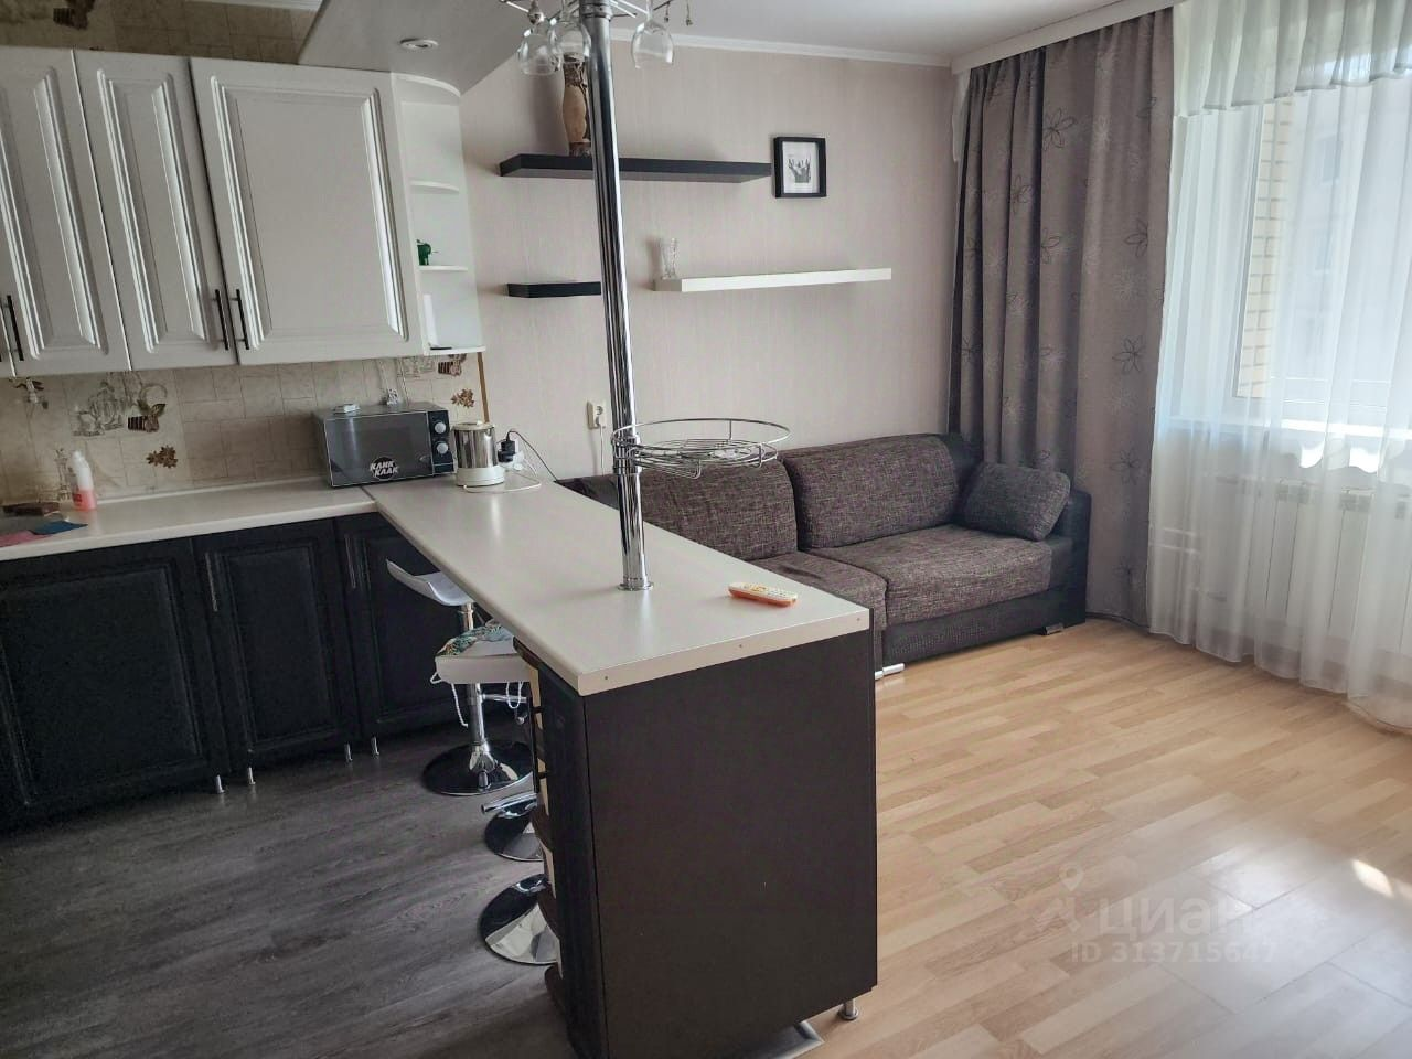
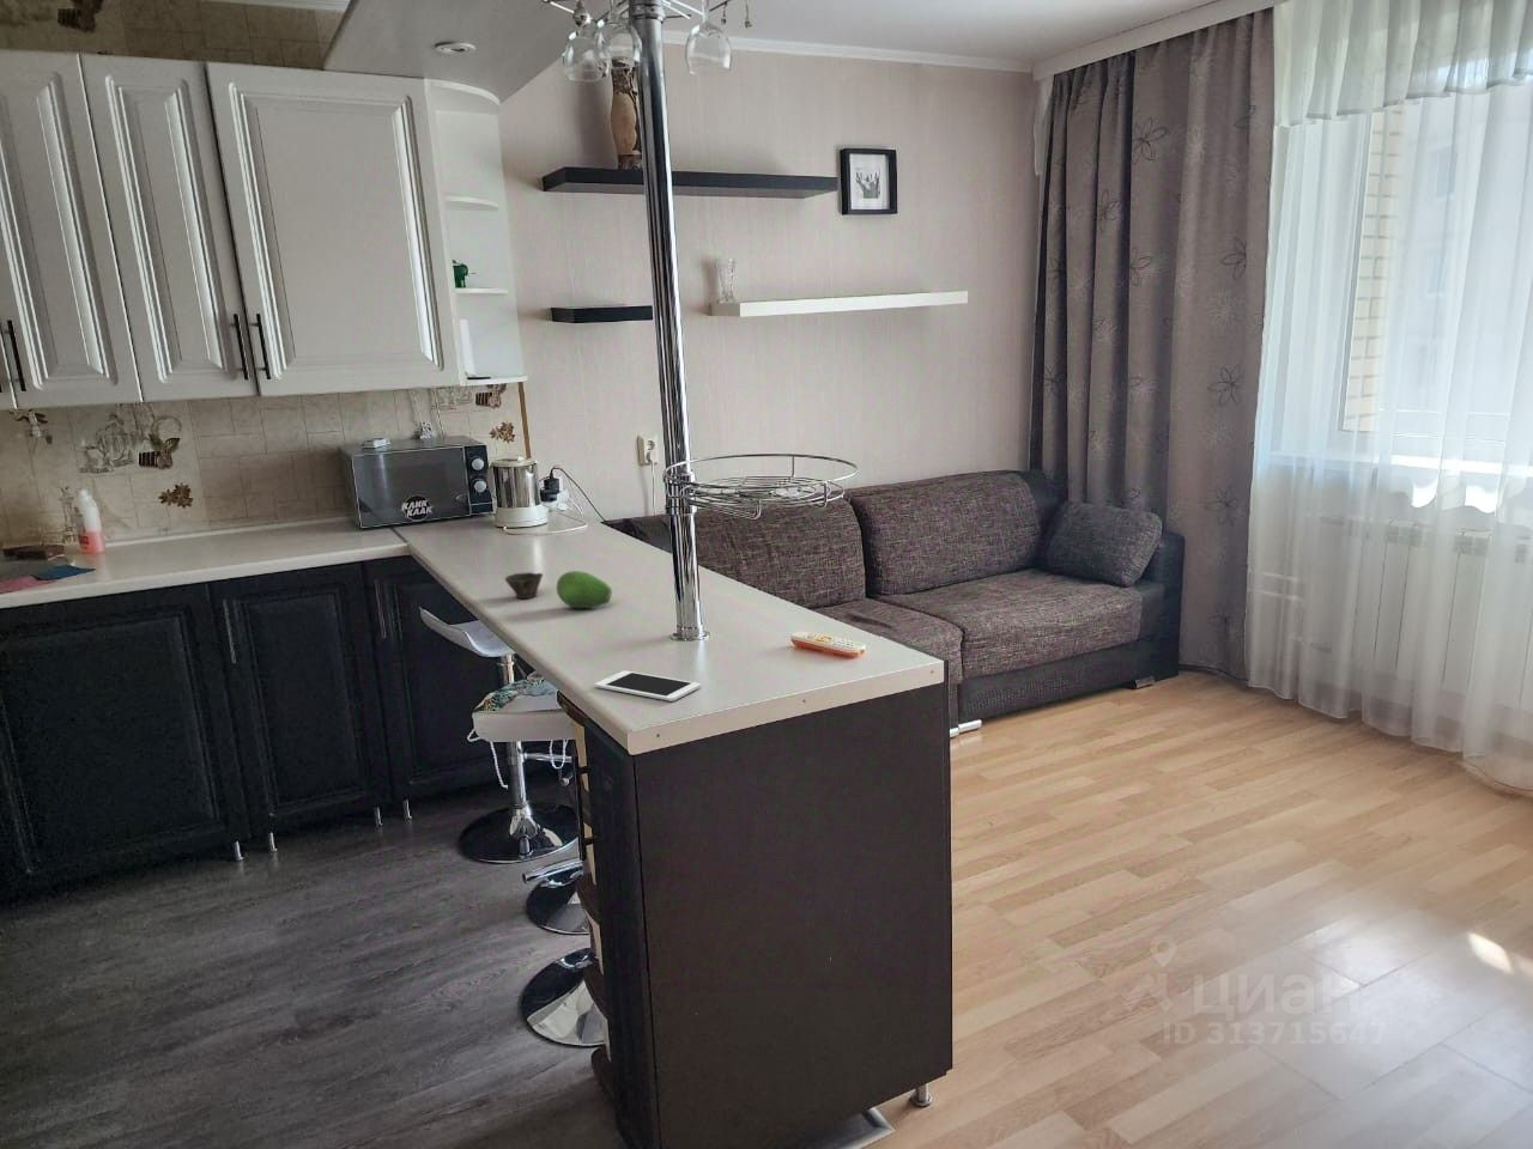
+ fruit (583, 589)
+ cup (524, 587)
+ cell phone (647, 684)
